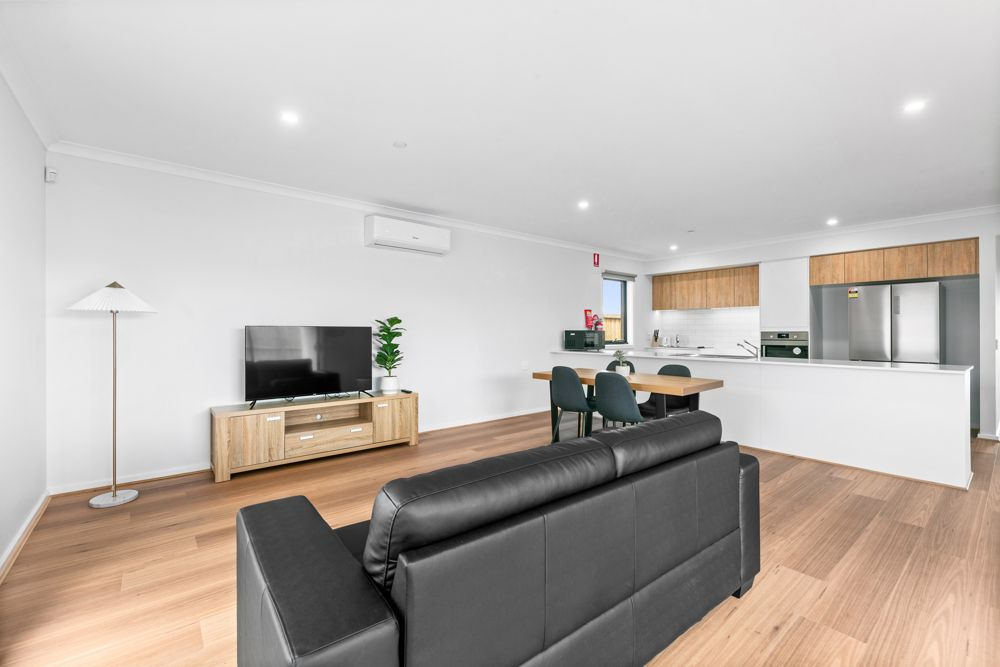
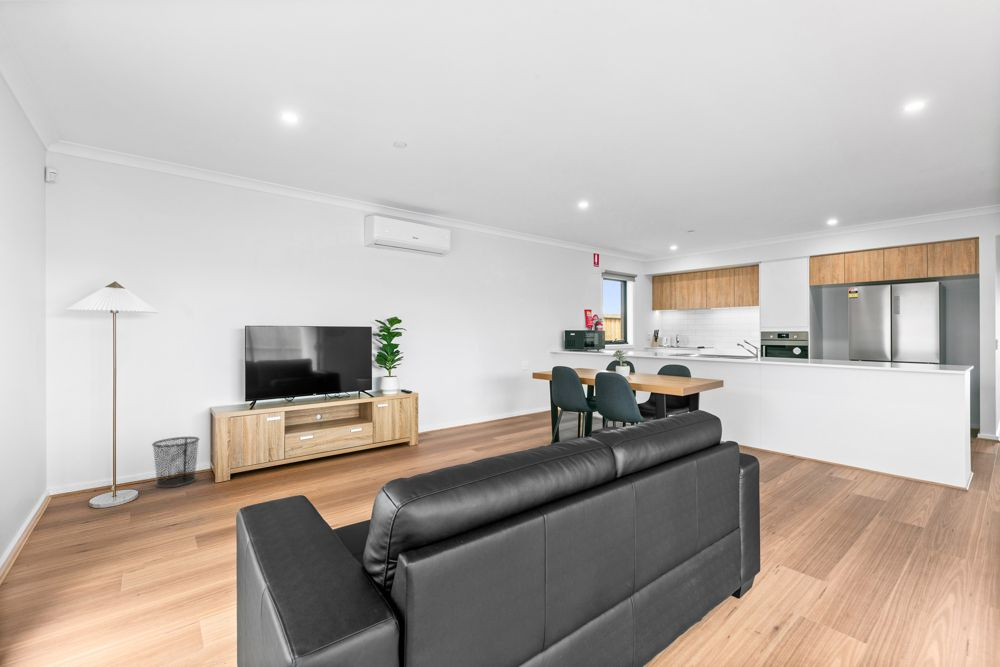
+ waste bin (176, 461)
